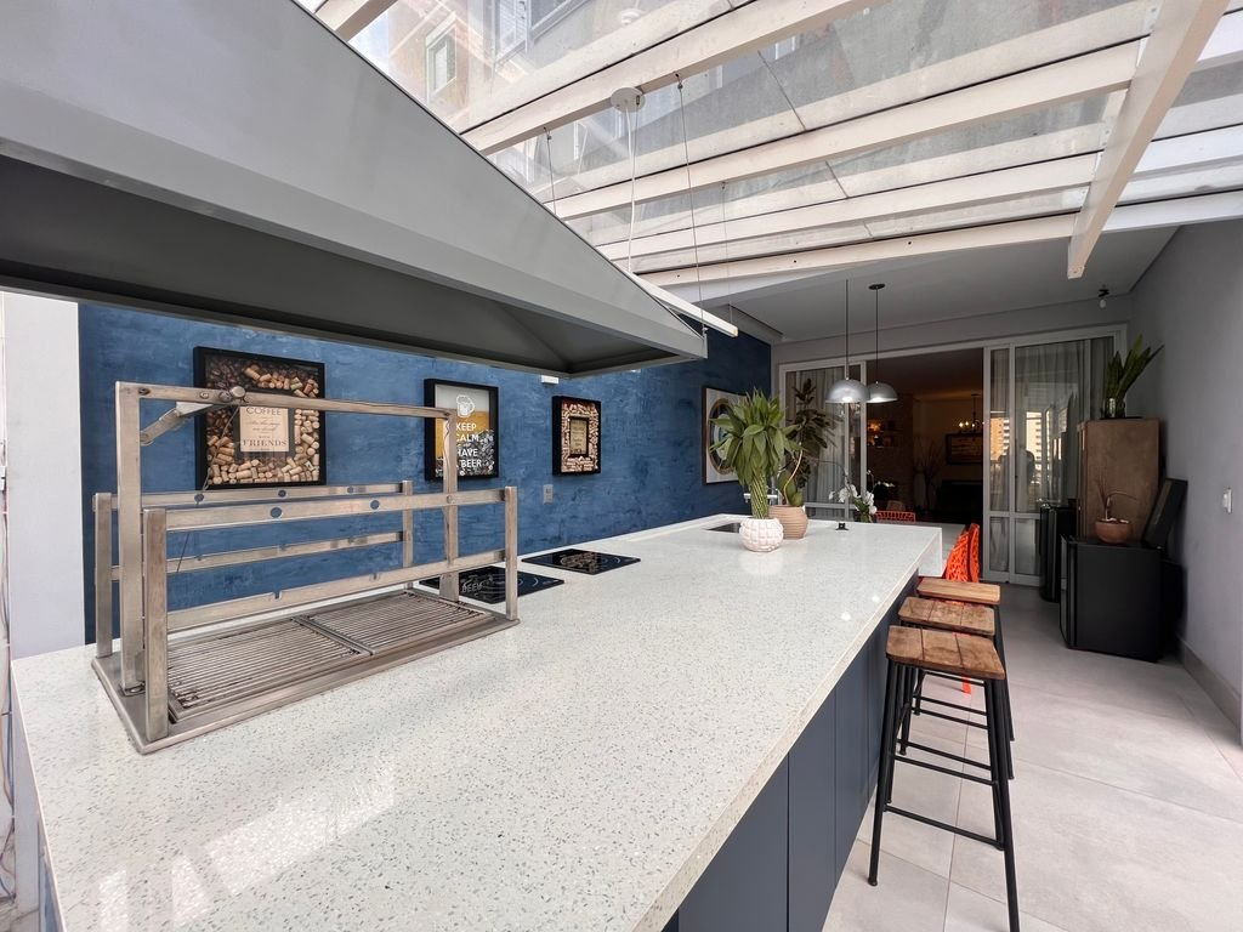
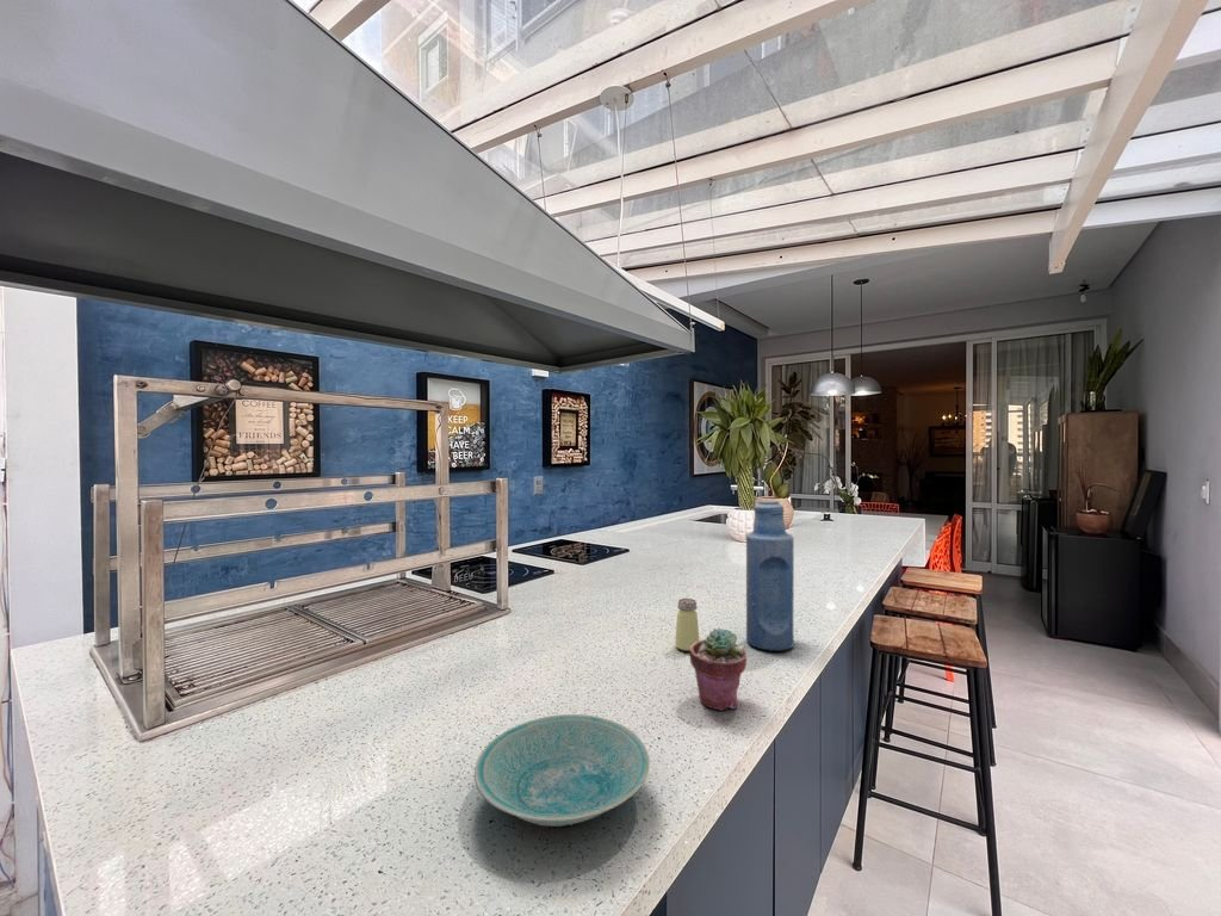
+ potted succulent (718, 664)
+ bowl (563, 776)
+ saltshaker (687, 623)
+ bottle (769, 571)
